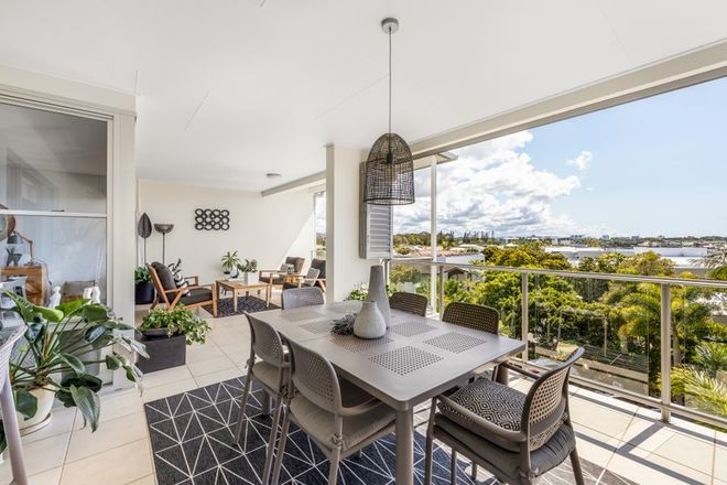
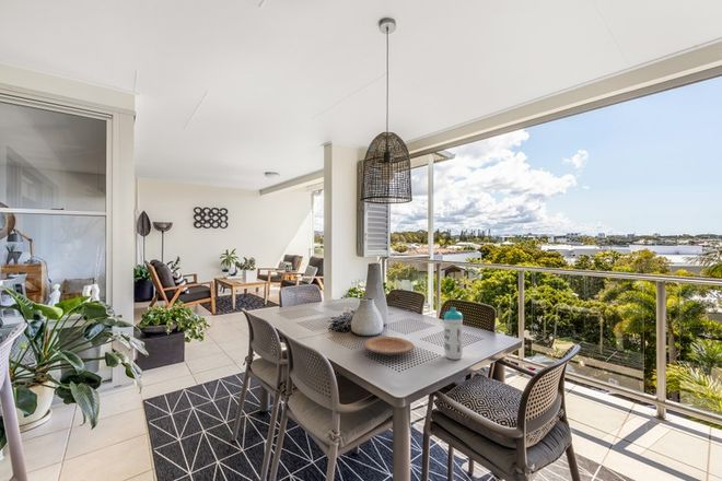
+ water bottle (453, 331)
+ plate (388, 348)
